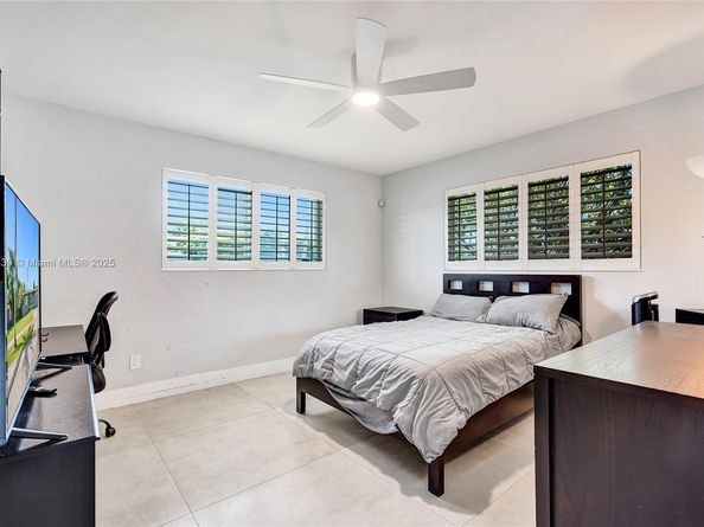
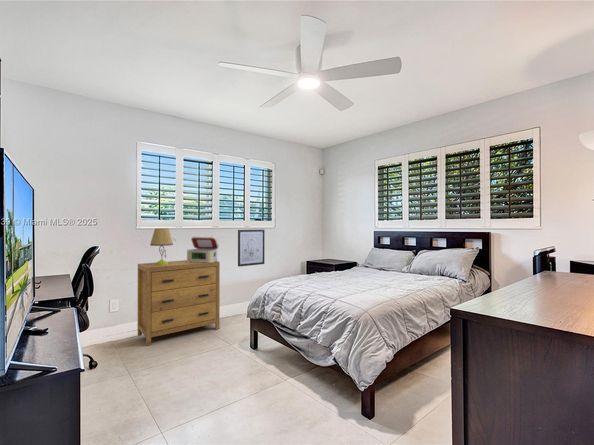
+ wall art (251, 247)
+ decorative box (203, 248)
+ table lamp (161, 246)
+ dresser (180, 297)
